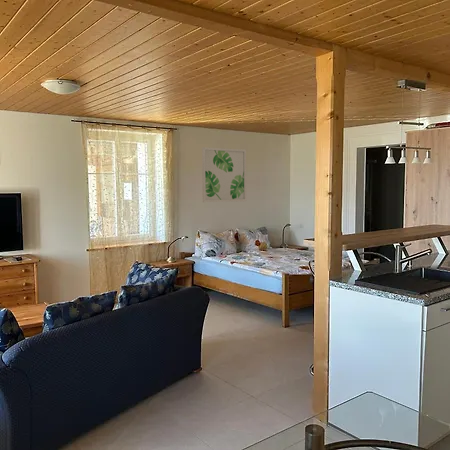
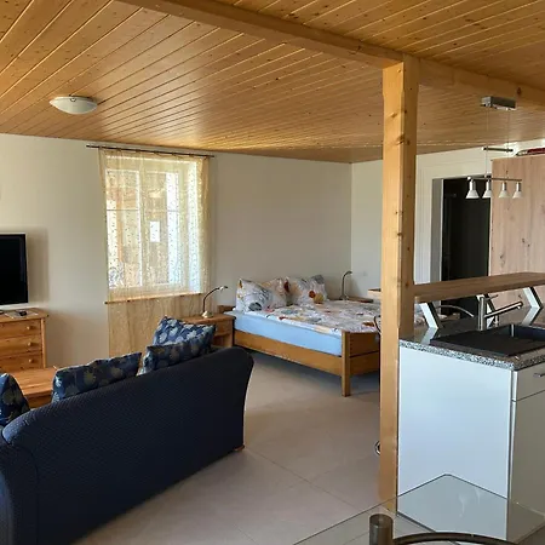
- wall art (224, 175)
